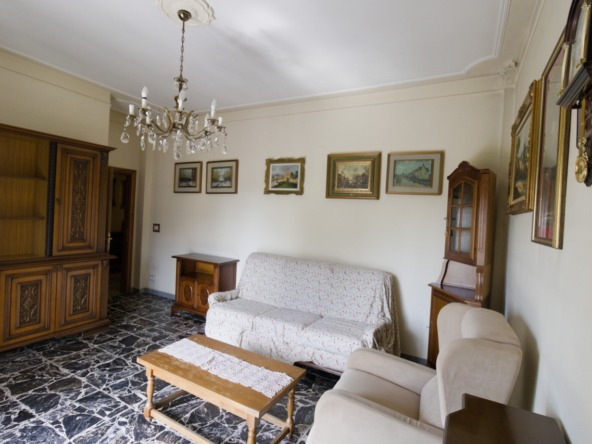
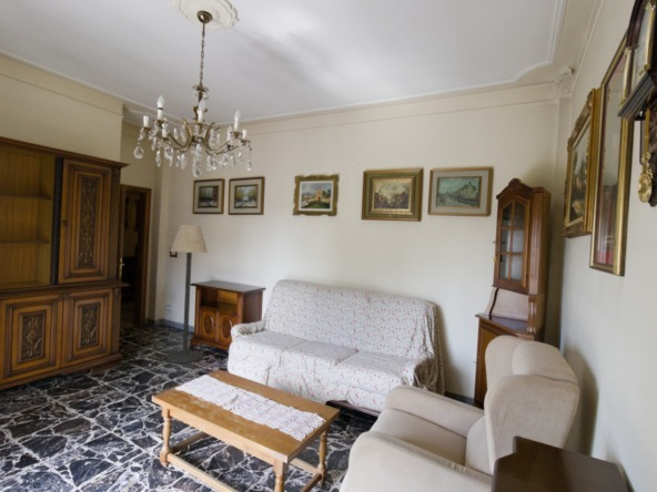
+ floor lamp (188, 290)
